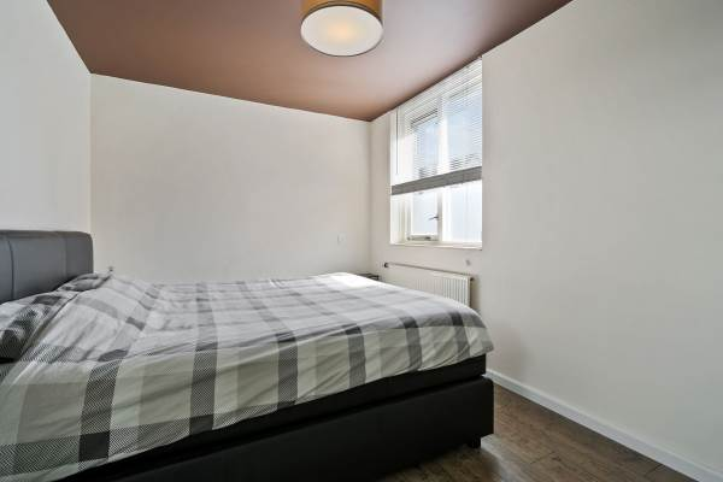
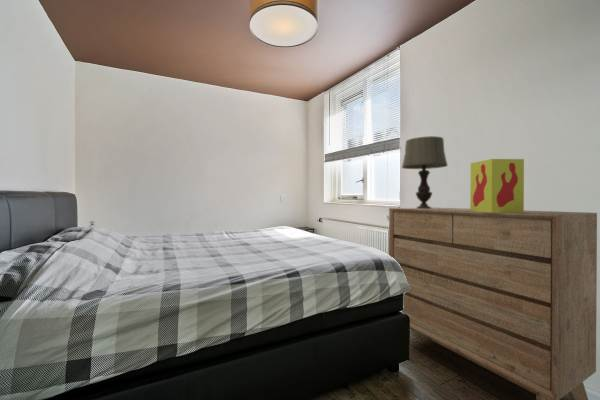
+ table lamp (423, 174)
+ dresser (472, 289)
+ decorative box (495, 186)
